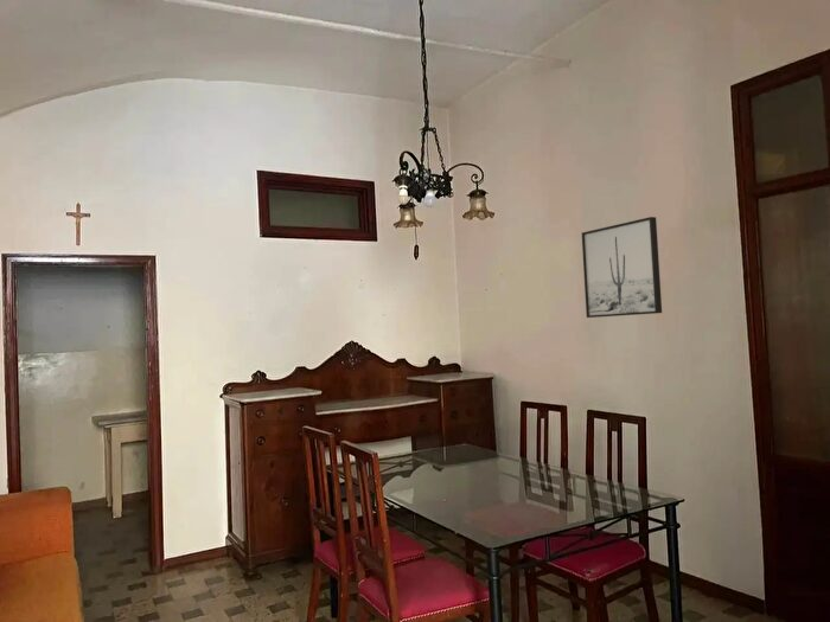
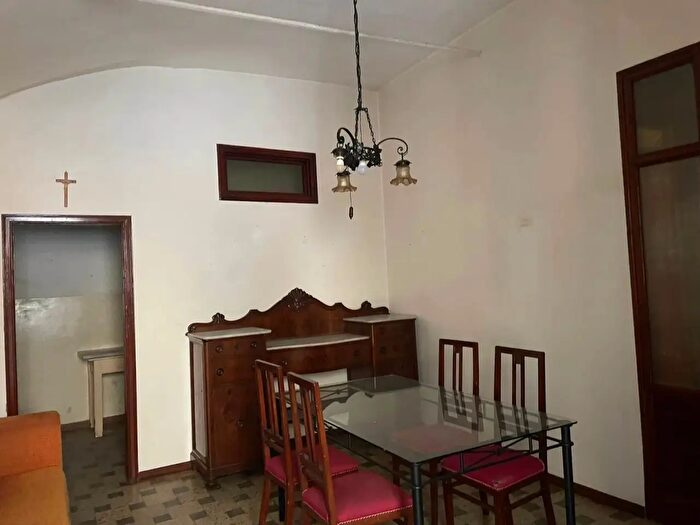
- wall art (619, 270)
